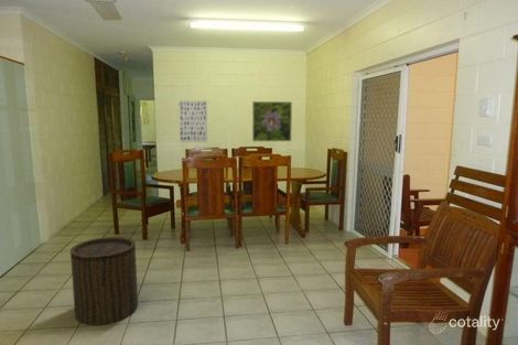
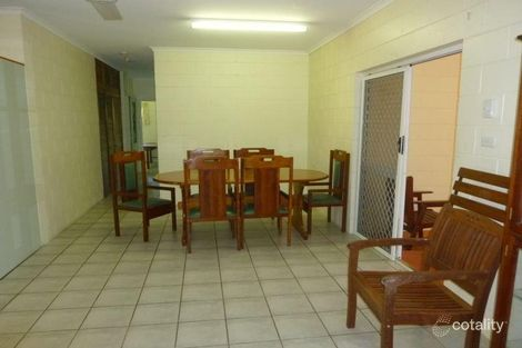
- wall art (193, 121)
- stool (105, 278)
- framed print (271, 121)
